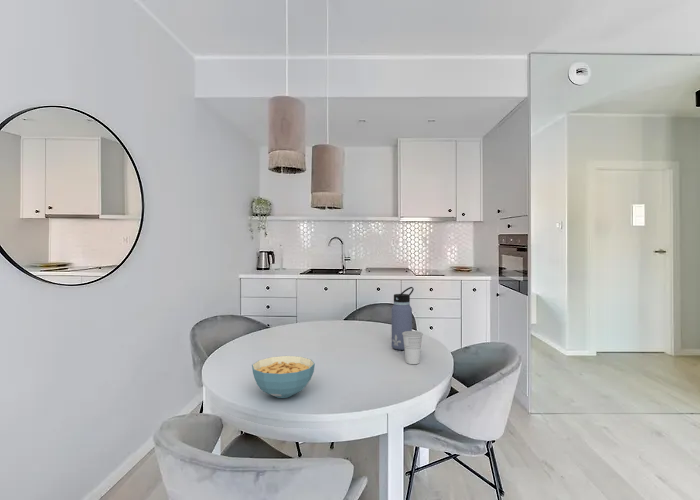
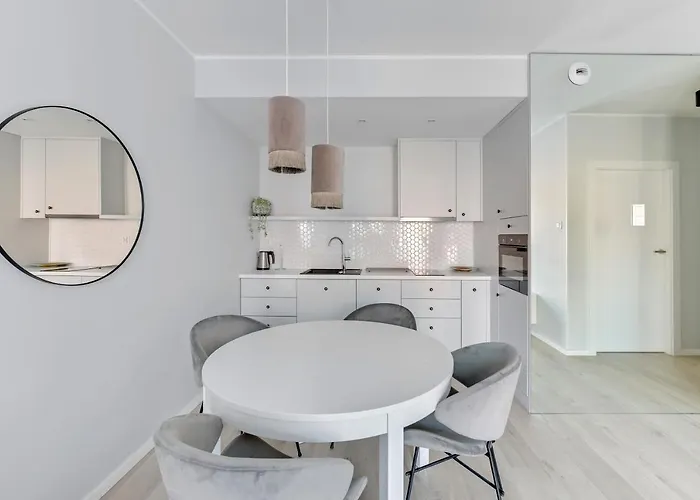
- water bottle (402, 317)
- cereal bowl (283, 379)
- cup (412, 347)
